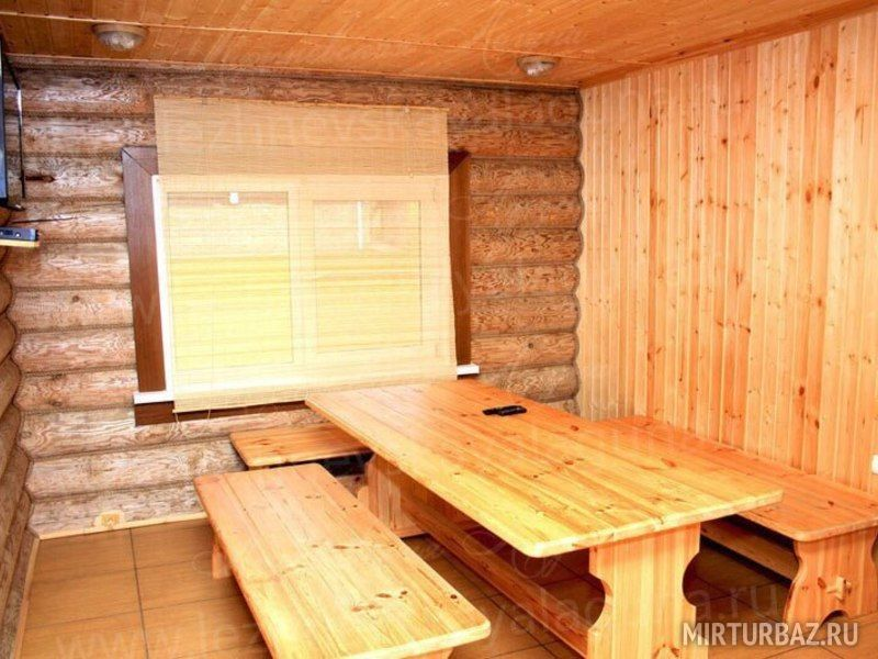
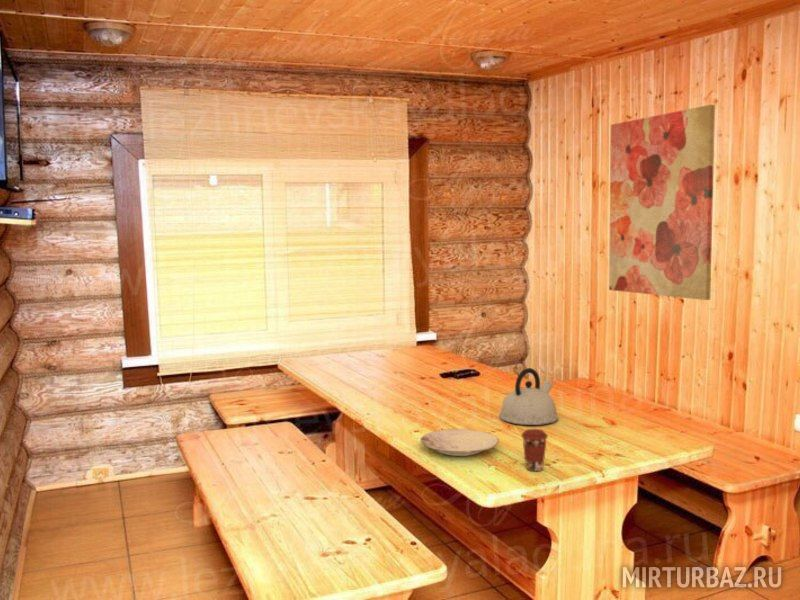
+ coffee cup (534, 450)
+ plate (459, 443)
+ kettle (530, 392)
+ wall art (657, 206)
